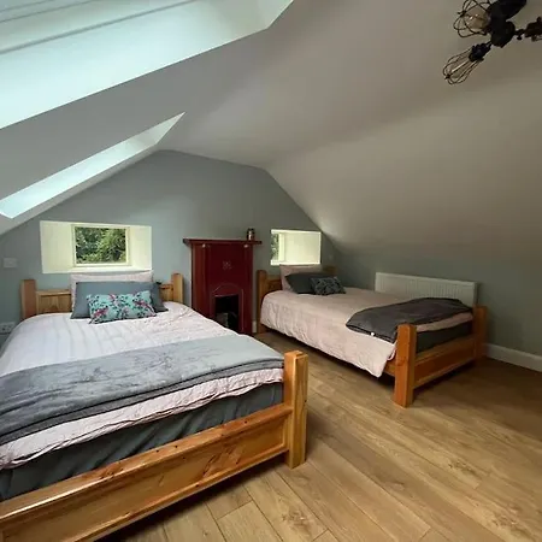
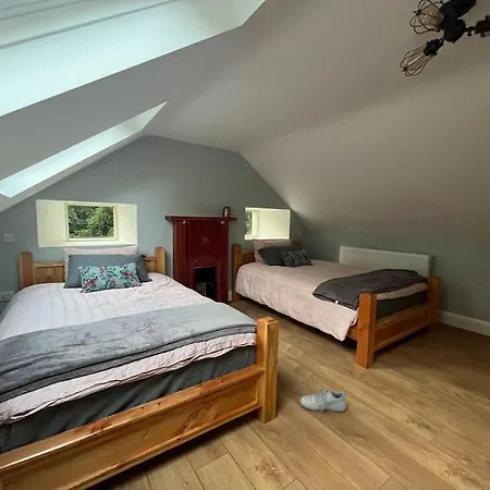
+ shoe (322, 399)
